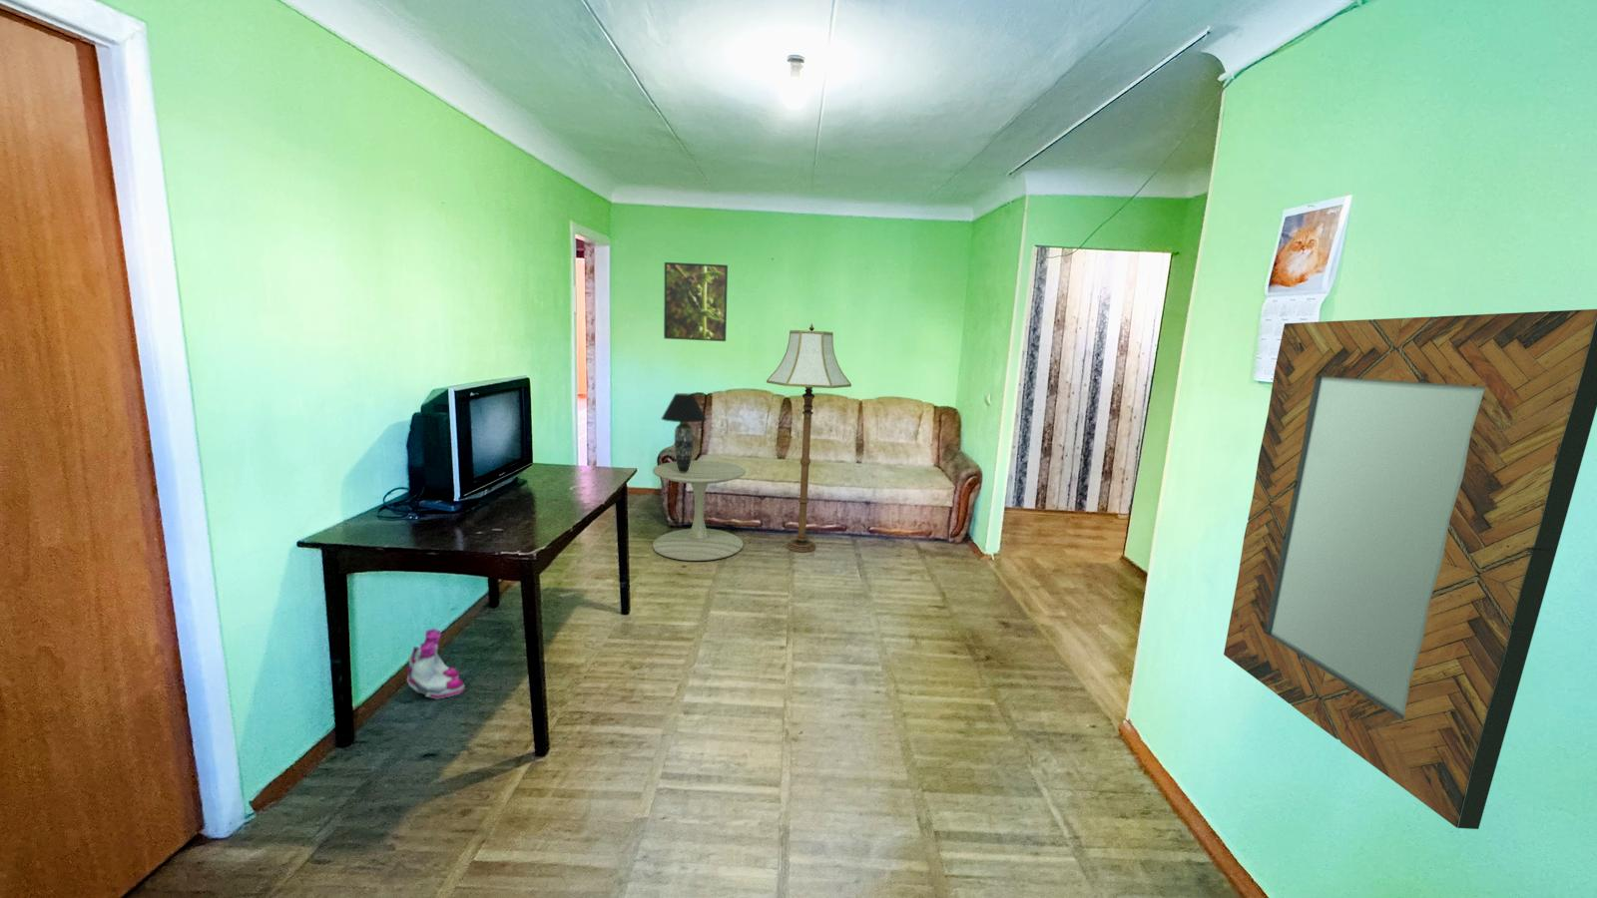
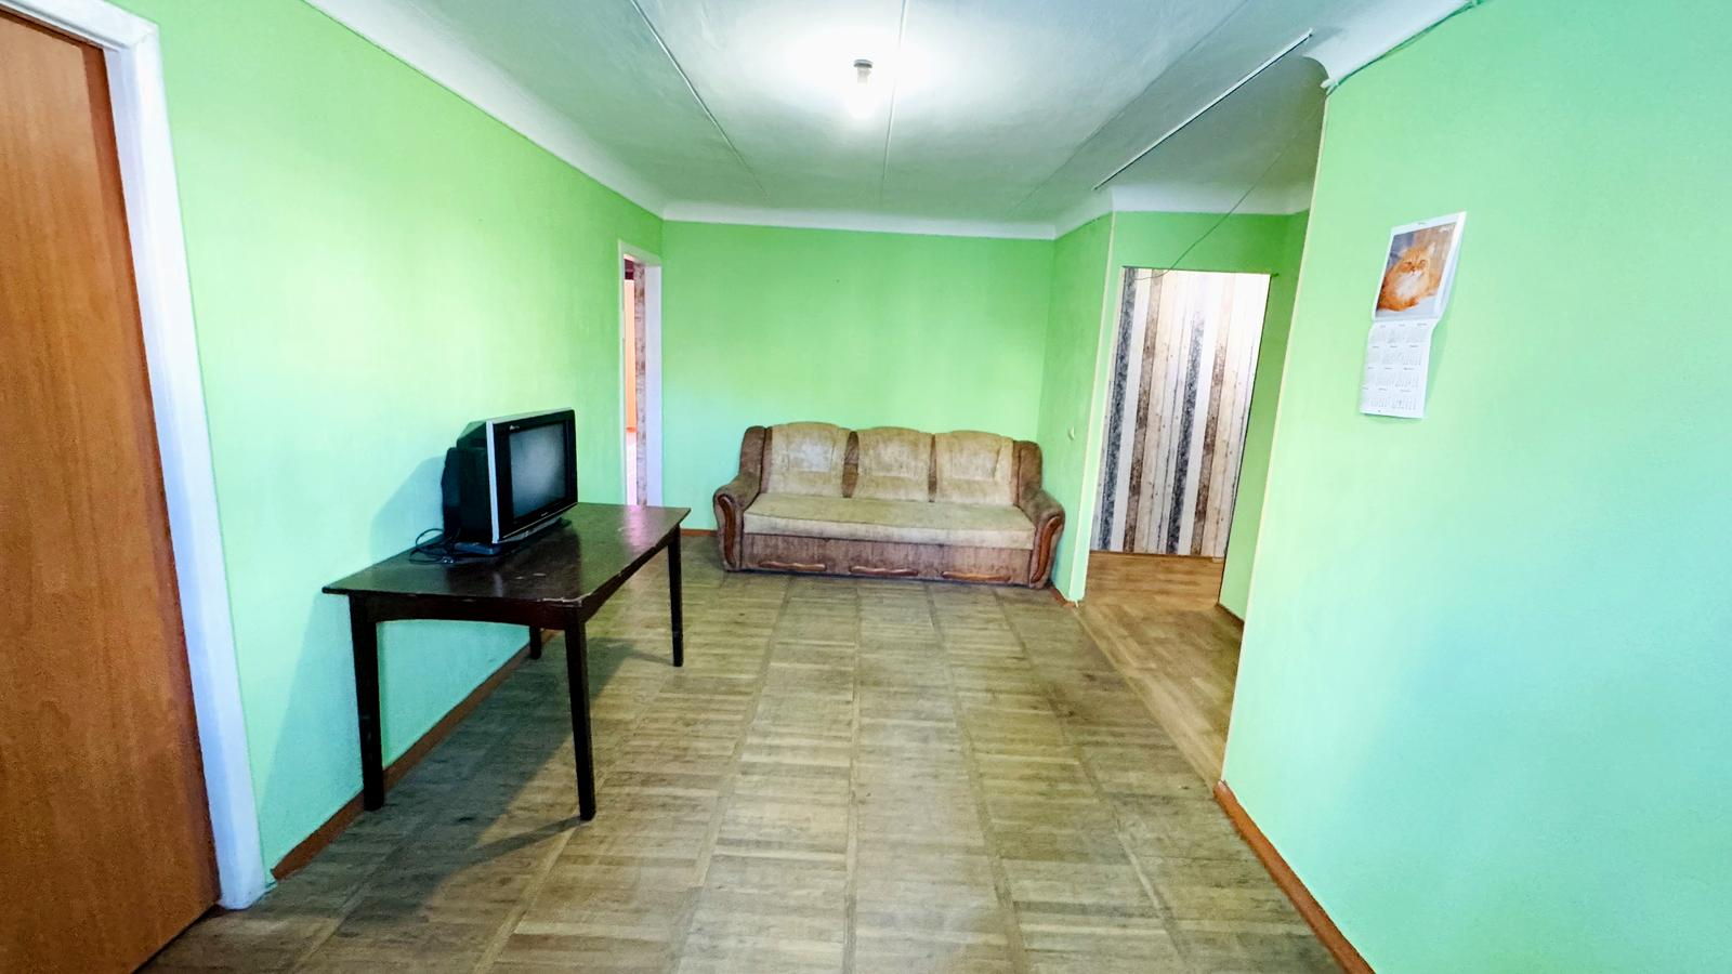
- table lamp (683, 431)
- boots (434, 660)
- floor lamp (805, 437)
- side table (699, 507)
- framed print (694, 303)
- home mirror (1363, 533)
